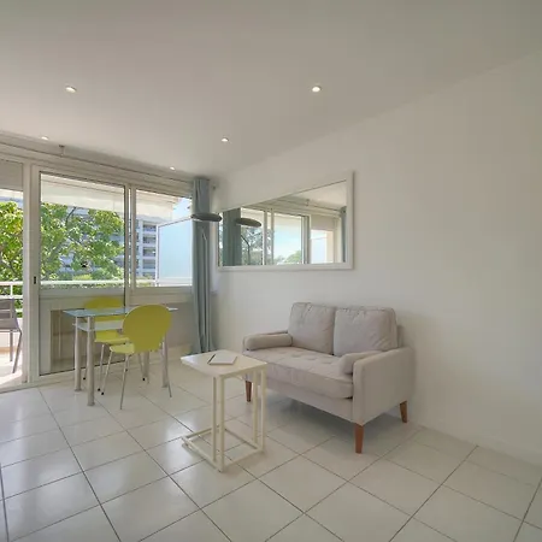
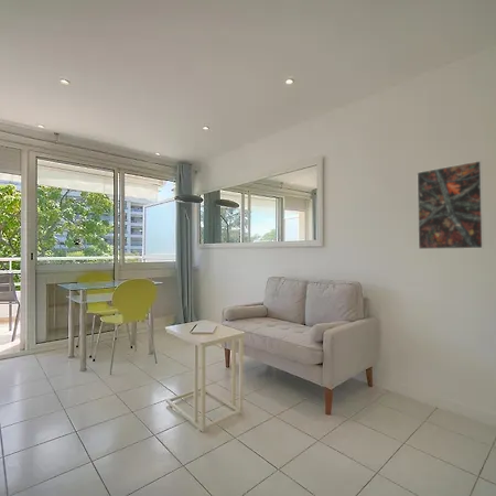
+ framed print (448, 207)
